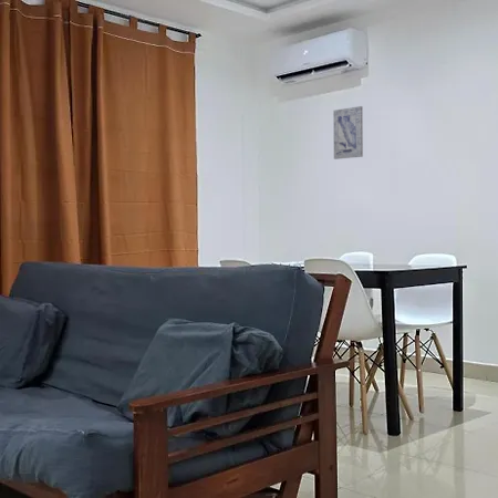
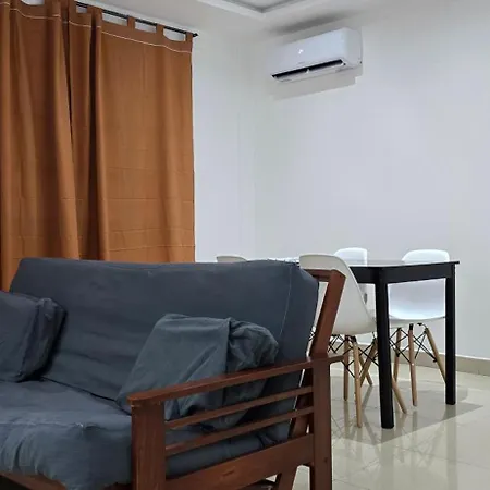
- wall art (347, 133)
